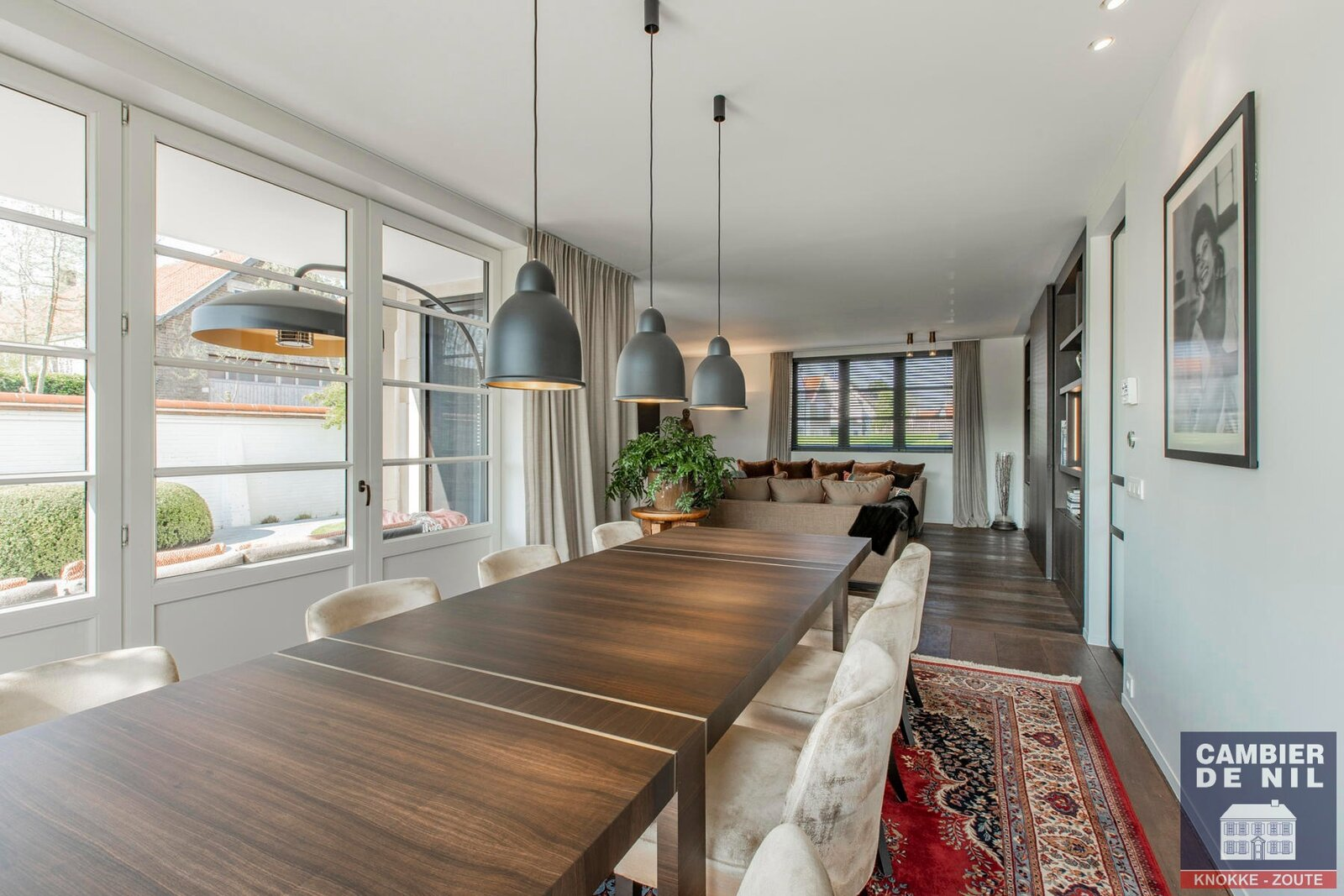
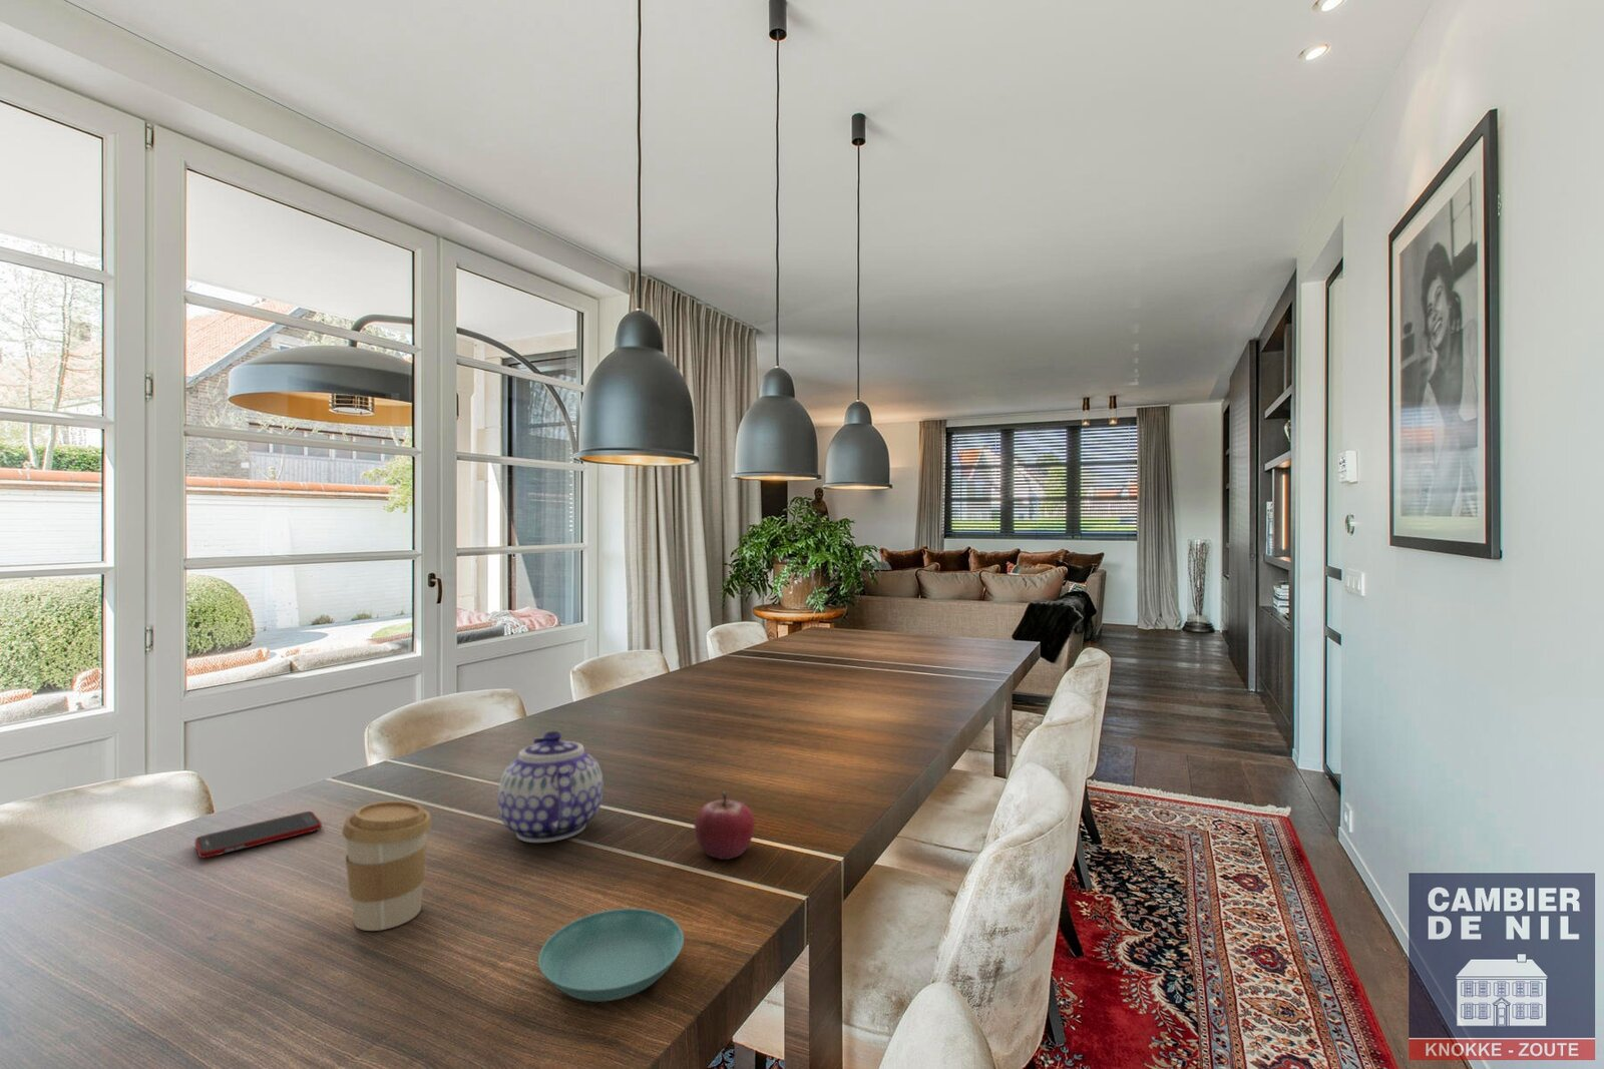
+ cell phone (260, 834)
+ teapot (551, 780)
+ coffee cup (388, 860)
+ saucer (612, 957)
+ fruit (724, 822)
